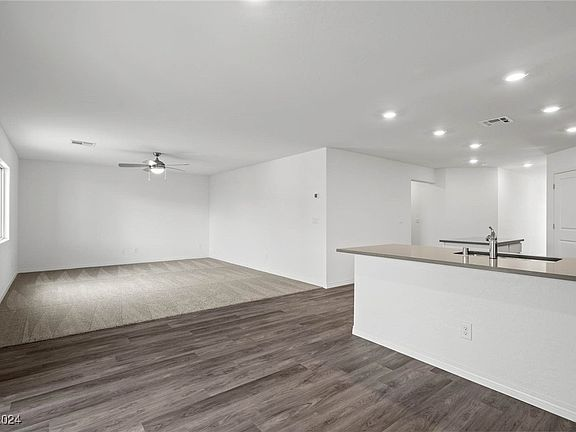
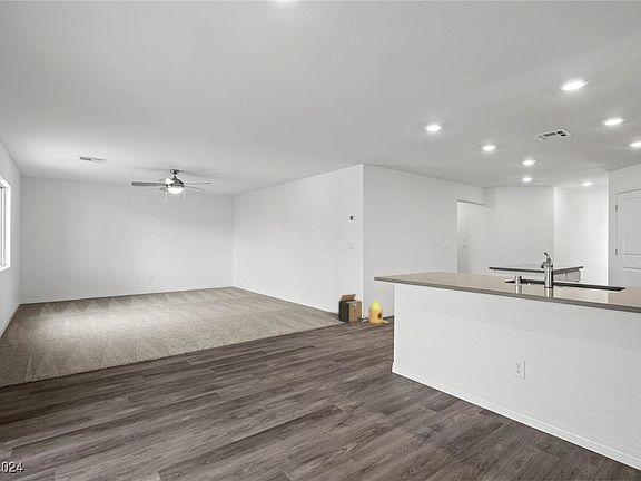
+ cardboard box (351, 307)
+ birdhouse (378, 311)
